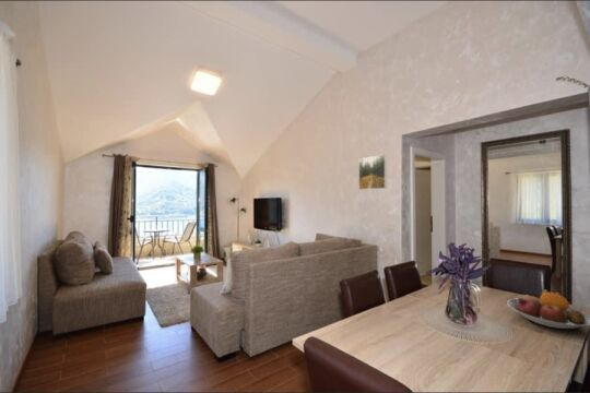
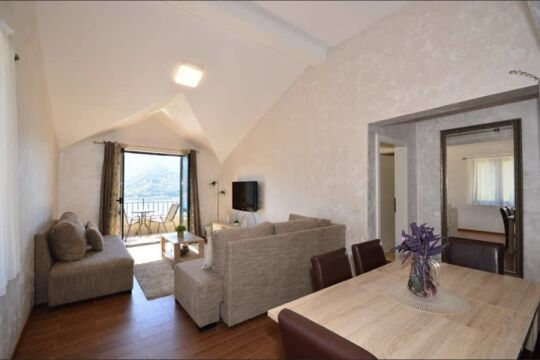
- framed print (371, 172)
- fruit bowl (547, 307)
